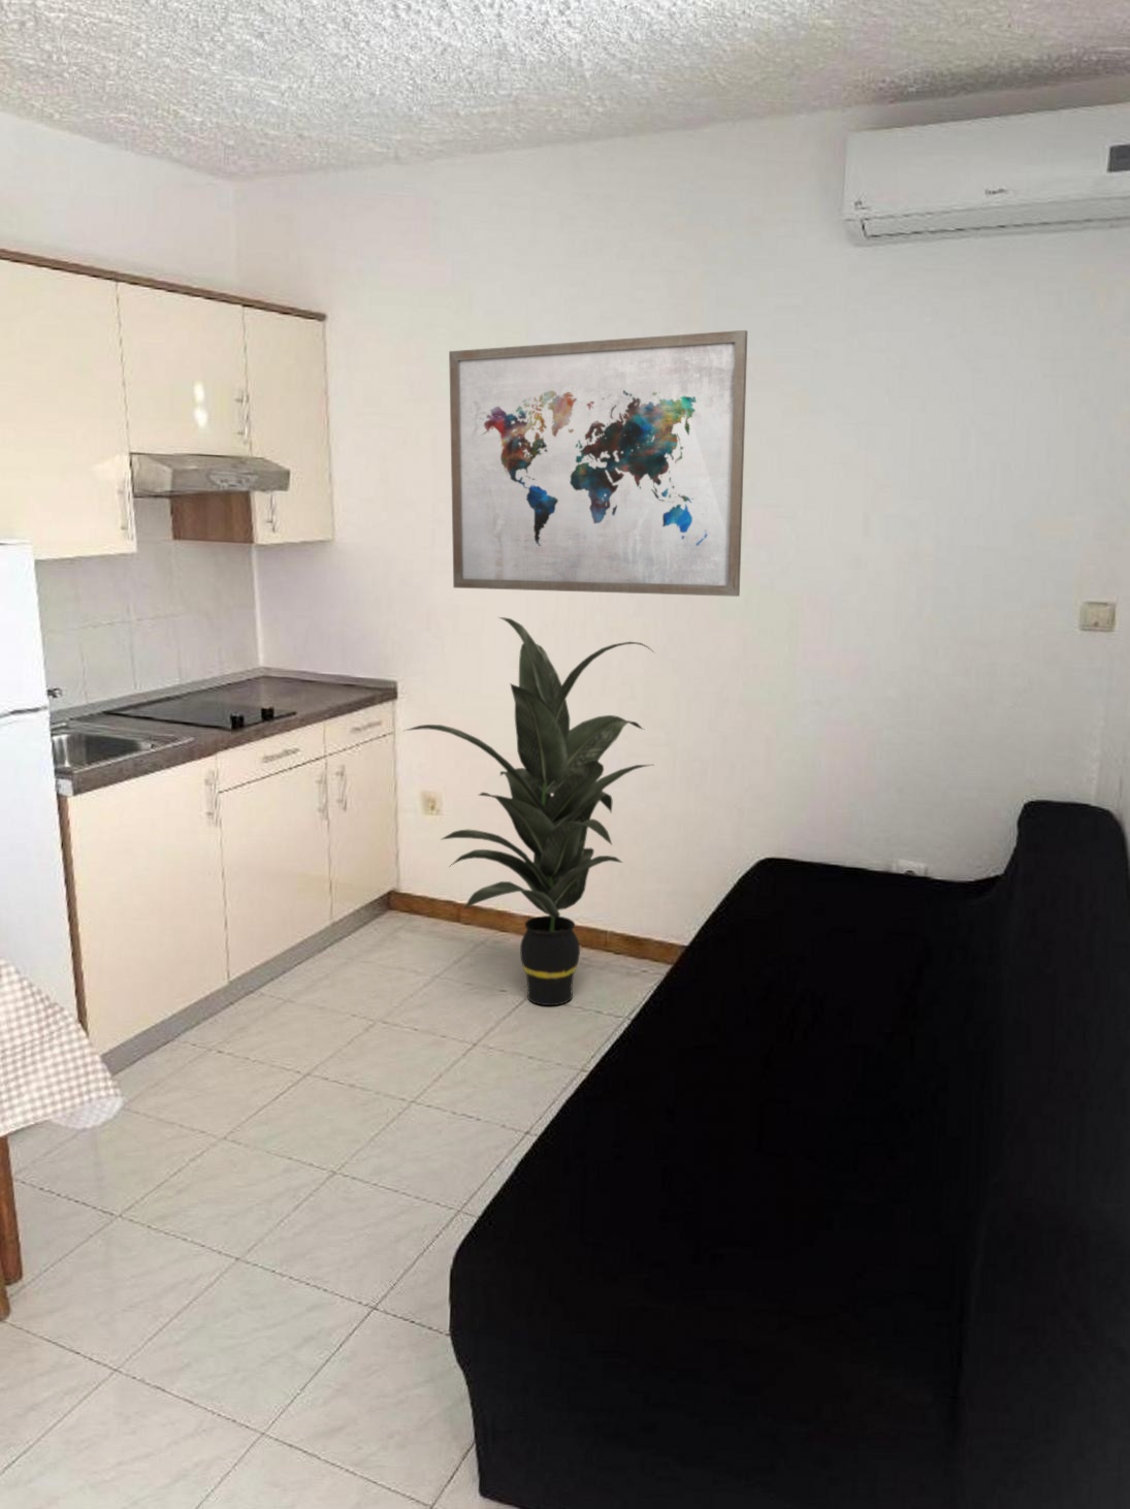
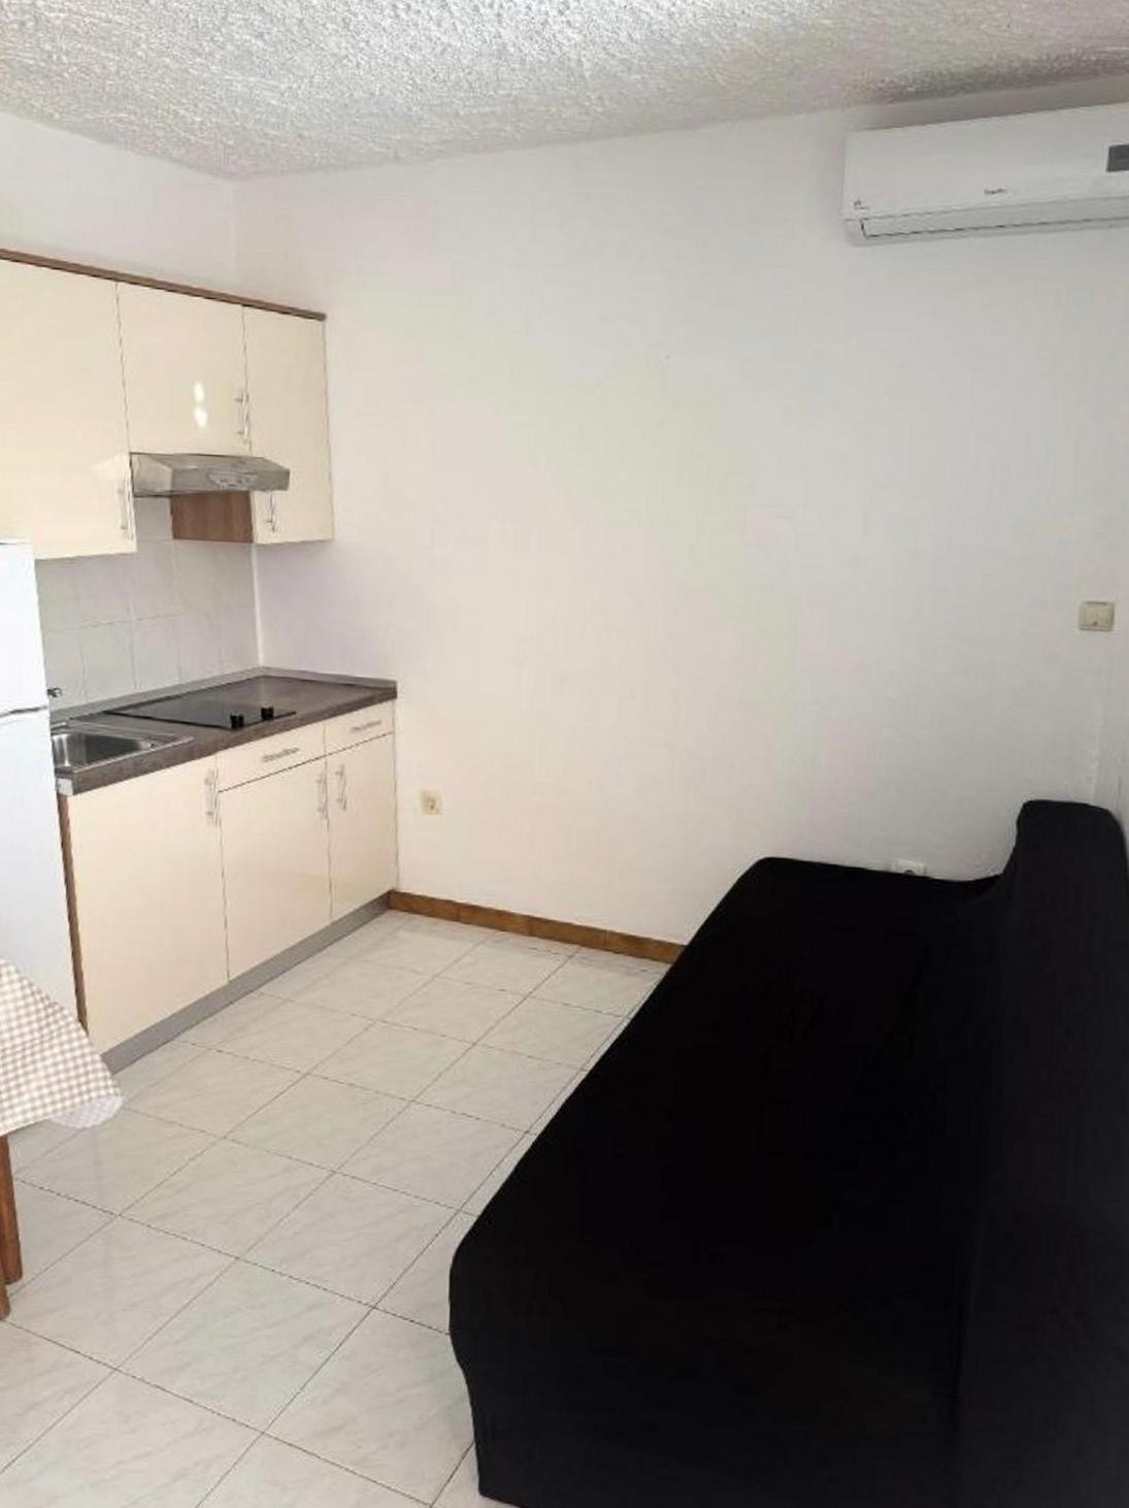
- wall art (589, 469)
- indoor plant (541, 810)
